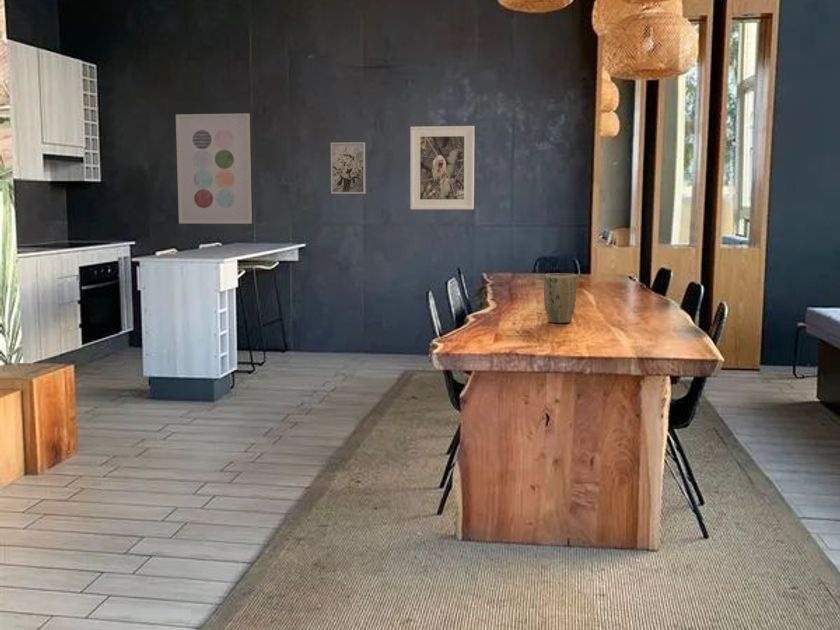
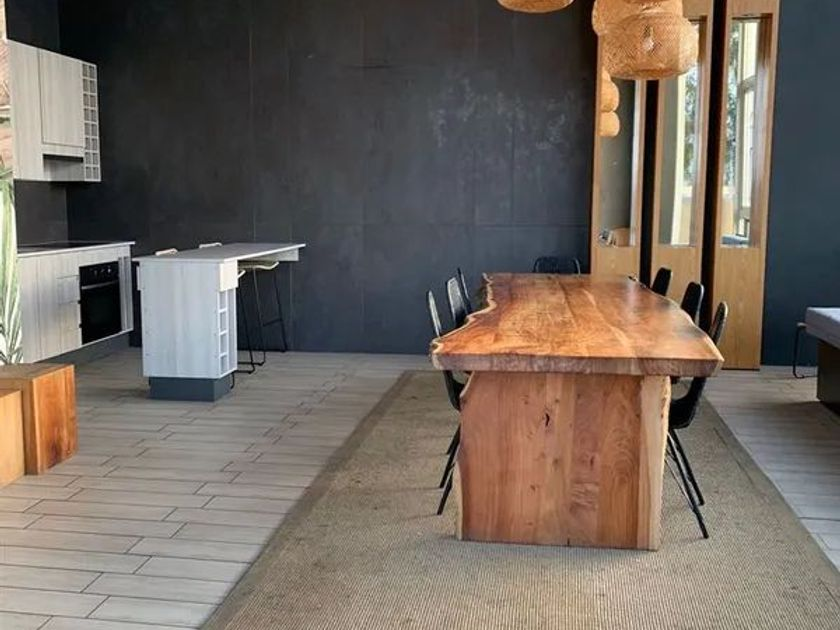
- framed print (442, 168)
- wall art (213, 169)
- wall art (348, 168)
- plant pot (559, 298)
